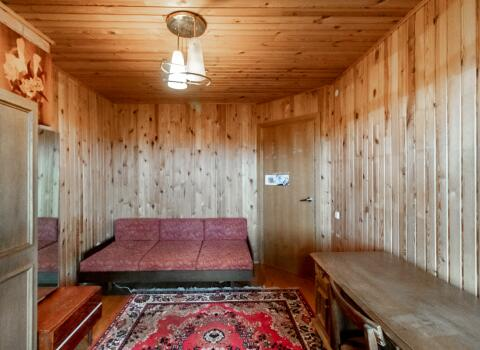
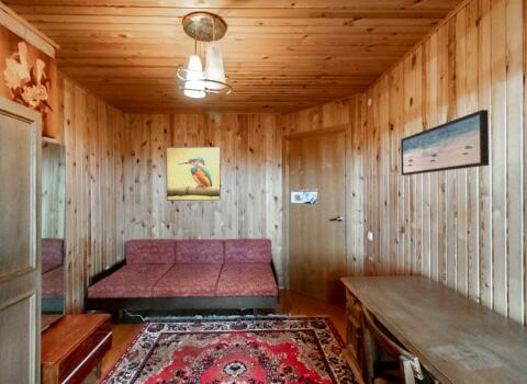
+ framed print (193, 173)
+ wall art (435, 149)
